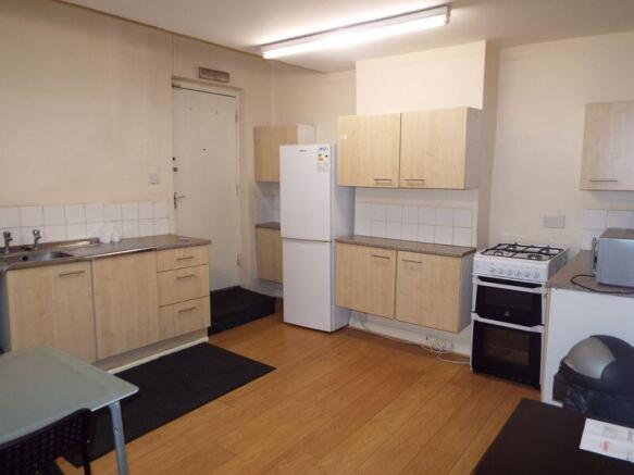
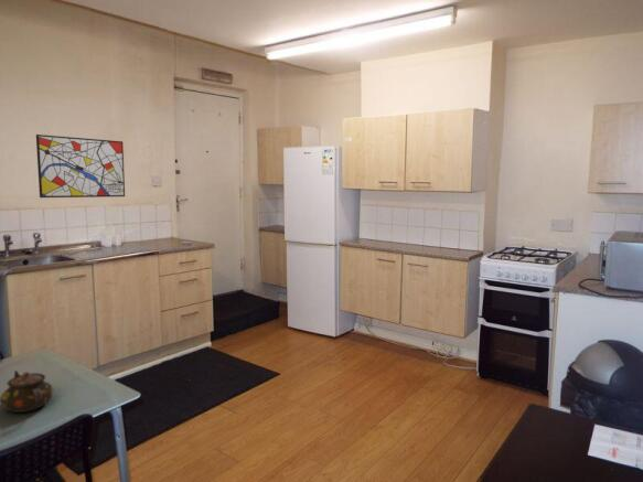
+ wall art (84, 168)
+ teapot (26, 388)
